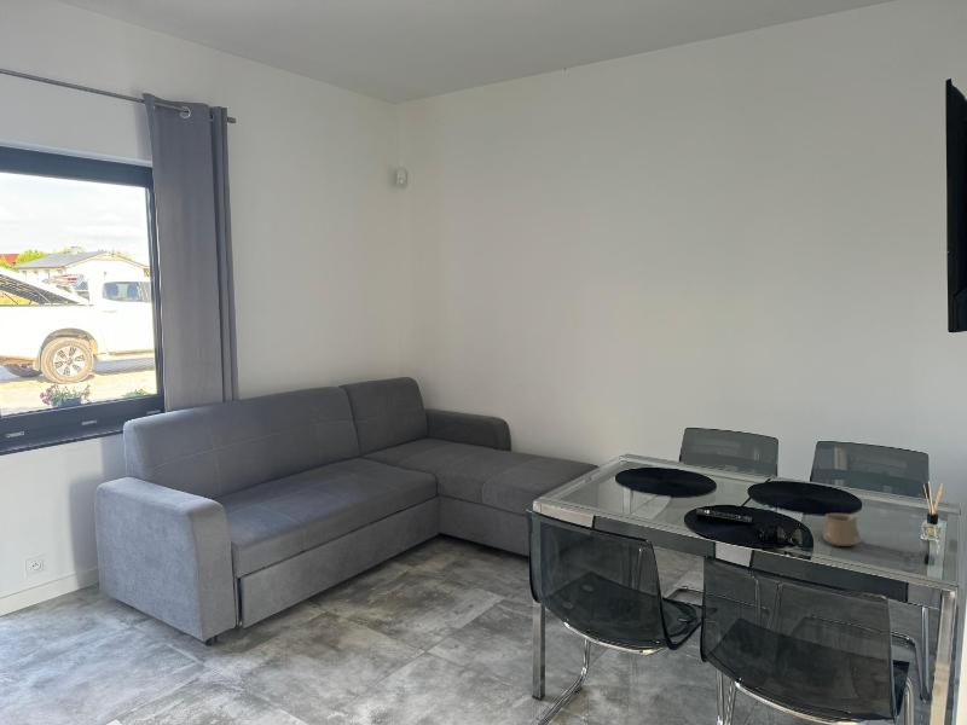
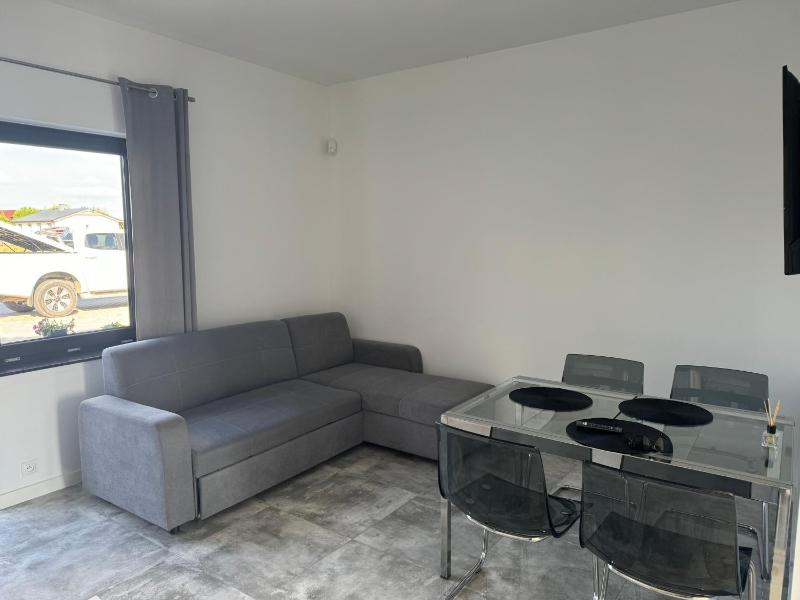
- cup (840, 529)
